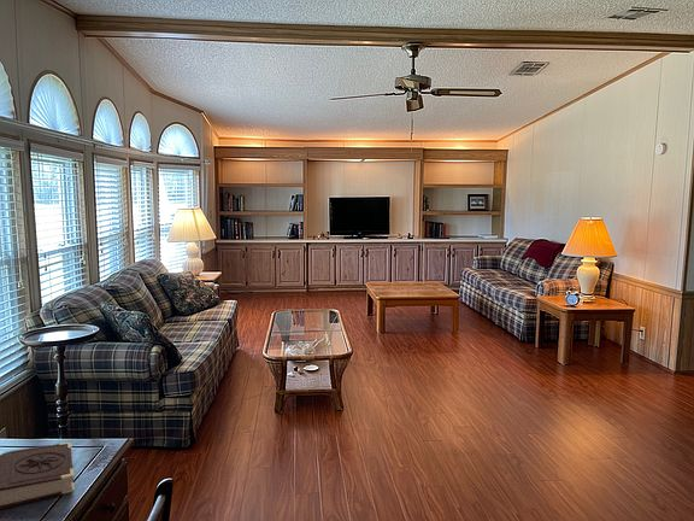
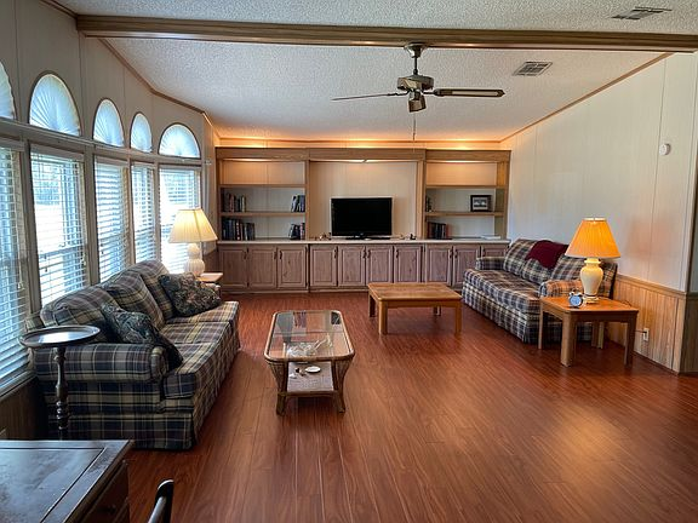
- book (34, 472)
